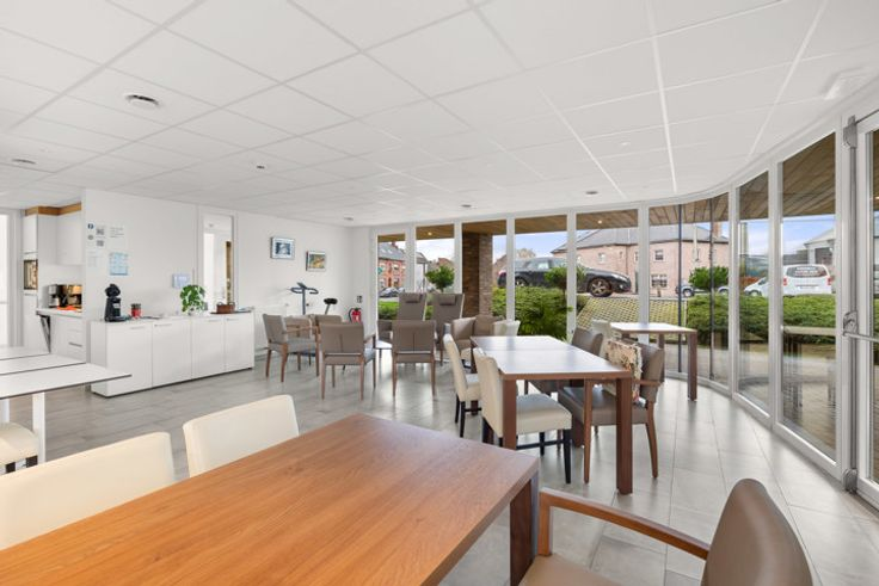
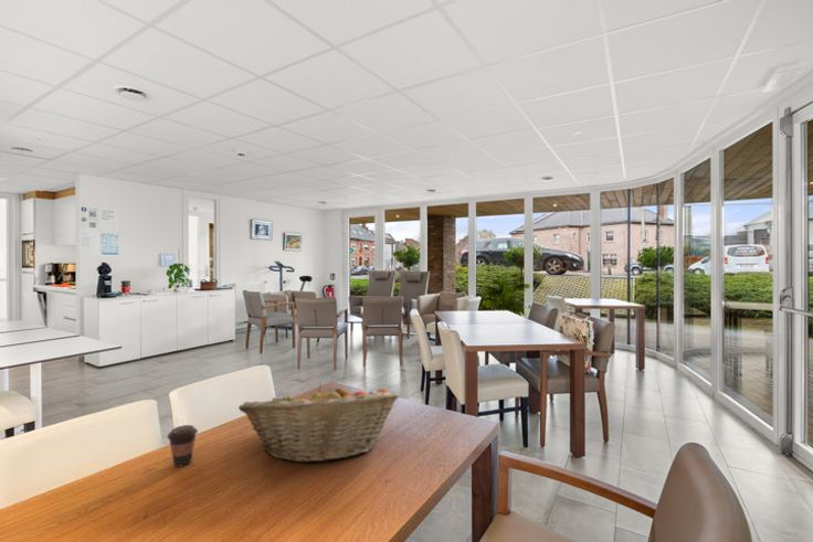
+ coffee cup (182, 446)
+ fruit basket (321, 413)
